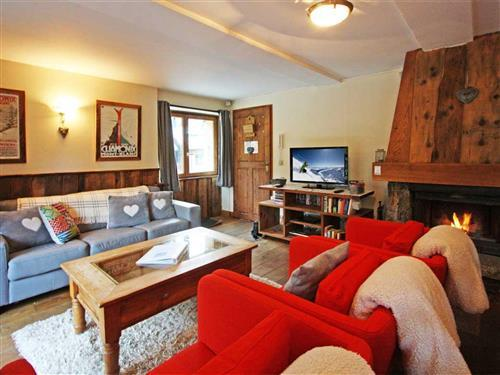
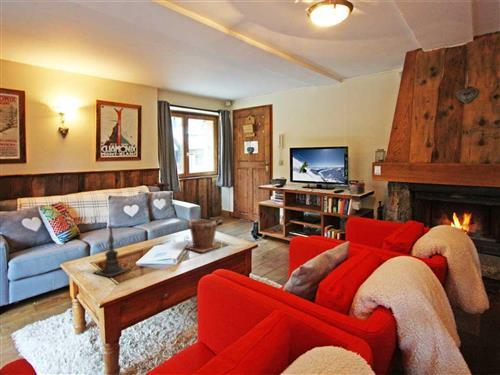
+ candle holder (111, 244)
+ plant pot (202, 234)
